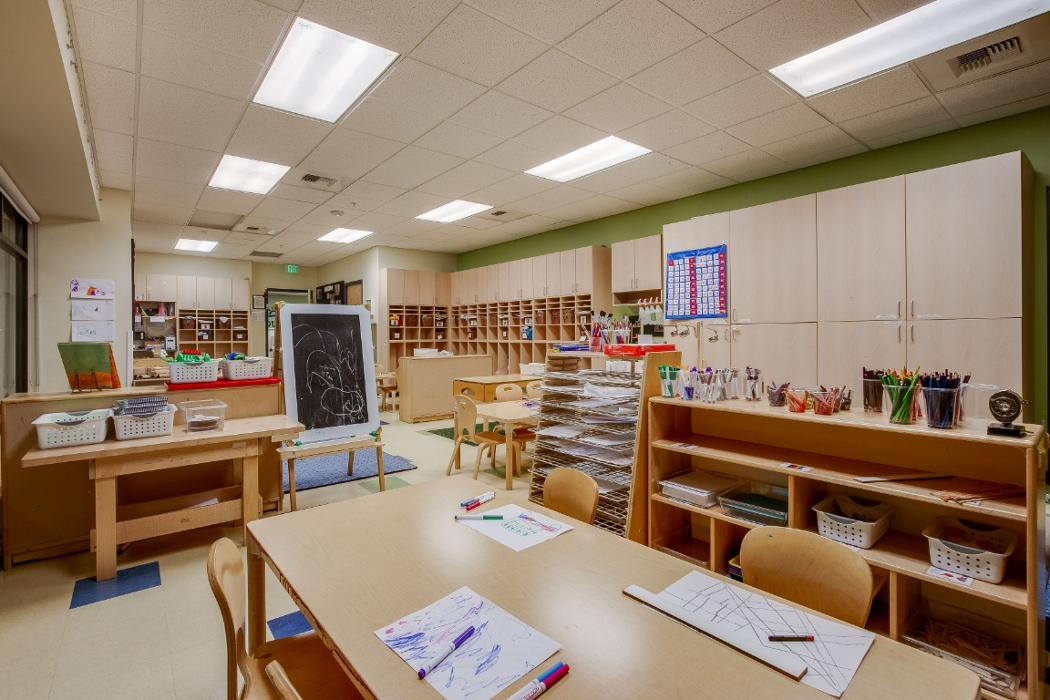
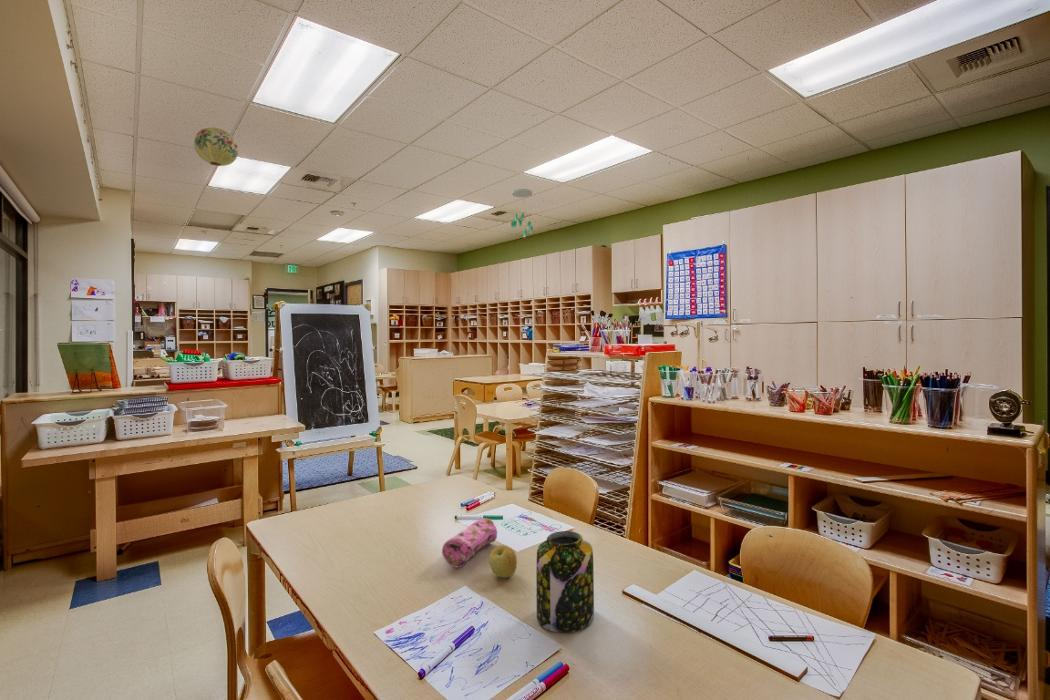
+ jar (565, 576)
+ ceiling mobile (522, 214)
+ apple (503, 561)
+ paper lantern (216, 147)
+ pencil case (471, 540)
